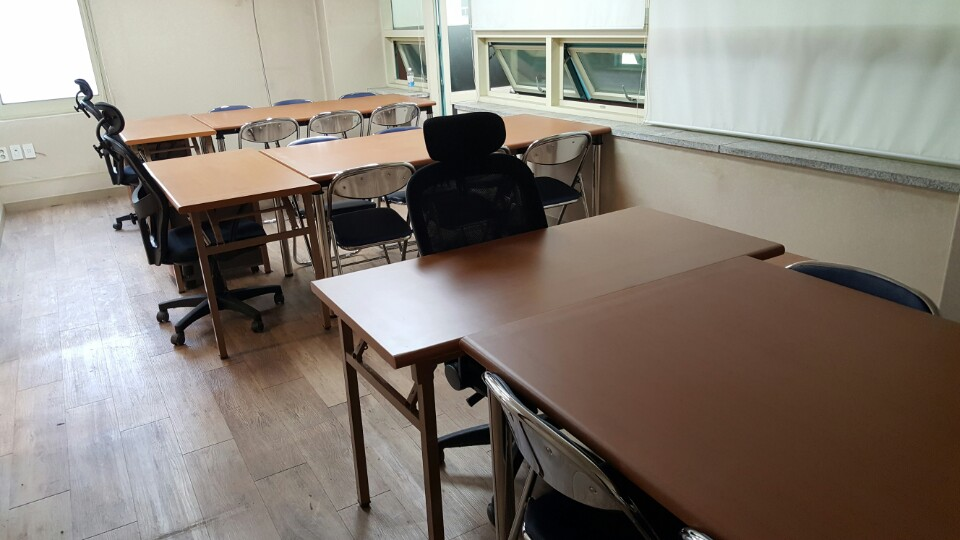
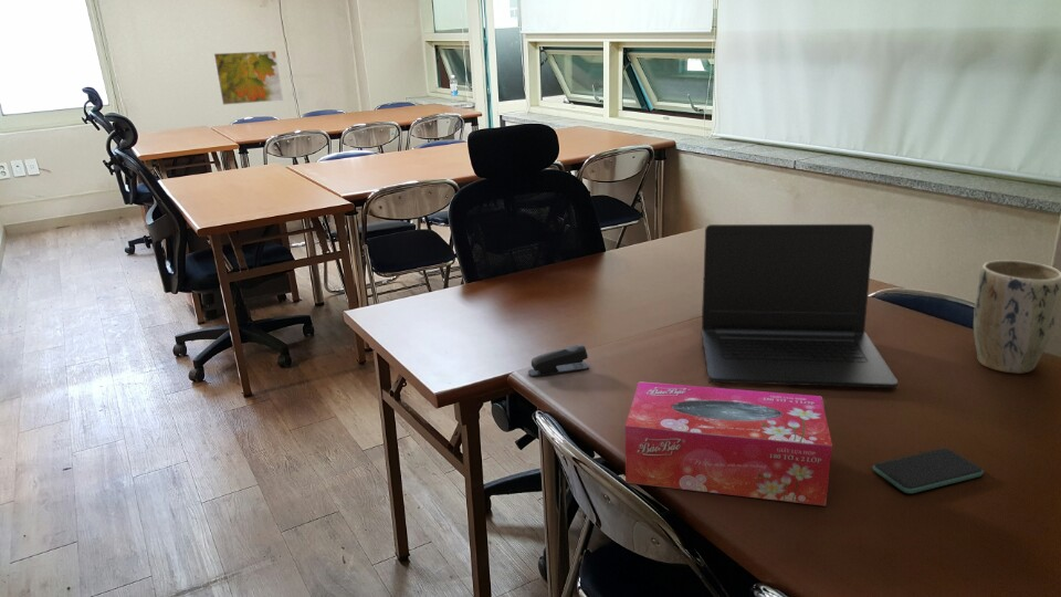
+ laptop (794, 301)
+ smartphone (927, 469)
+ plant pot (1012, 317)
+ stapler (558, 359)
+ tissue box (724, 438)
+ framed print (249, 77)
